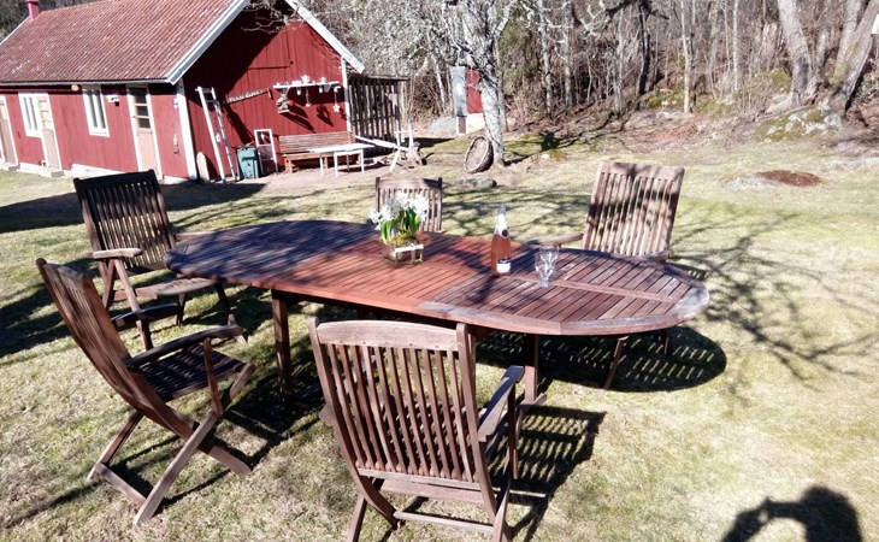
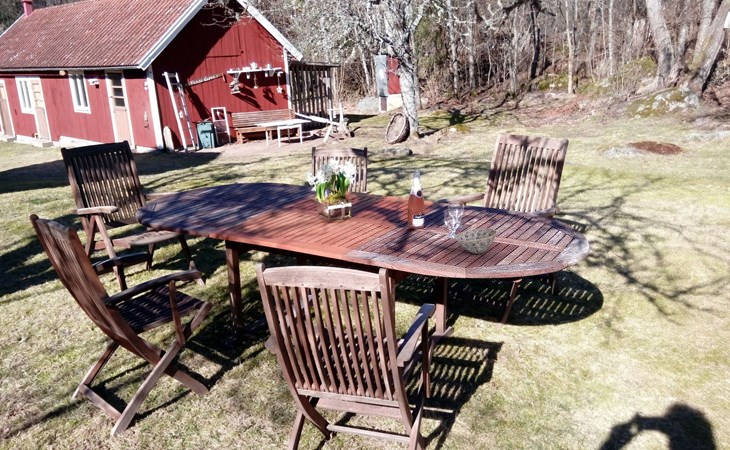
+ bowl (476, 242)
